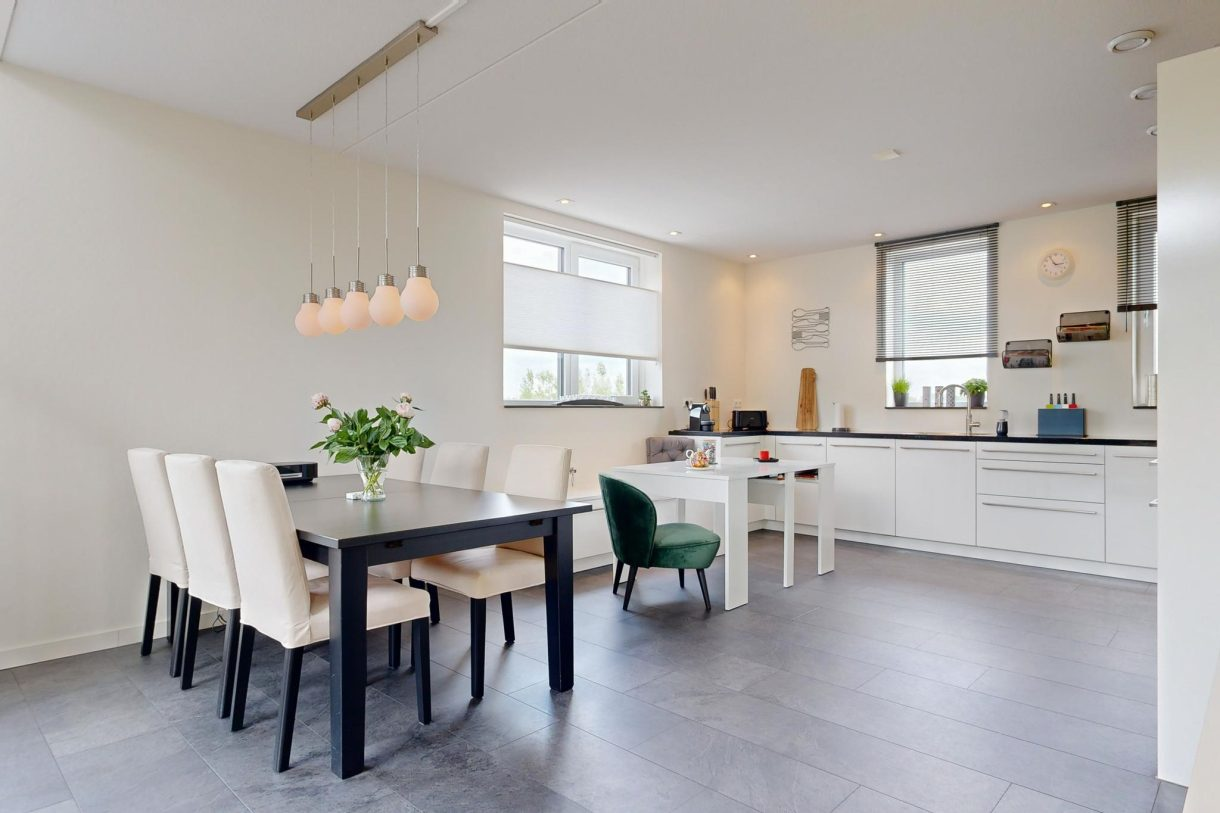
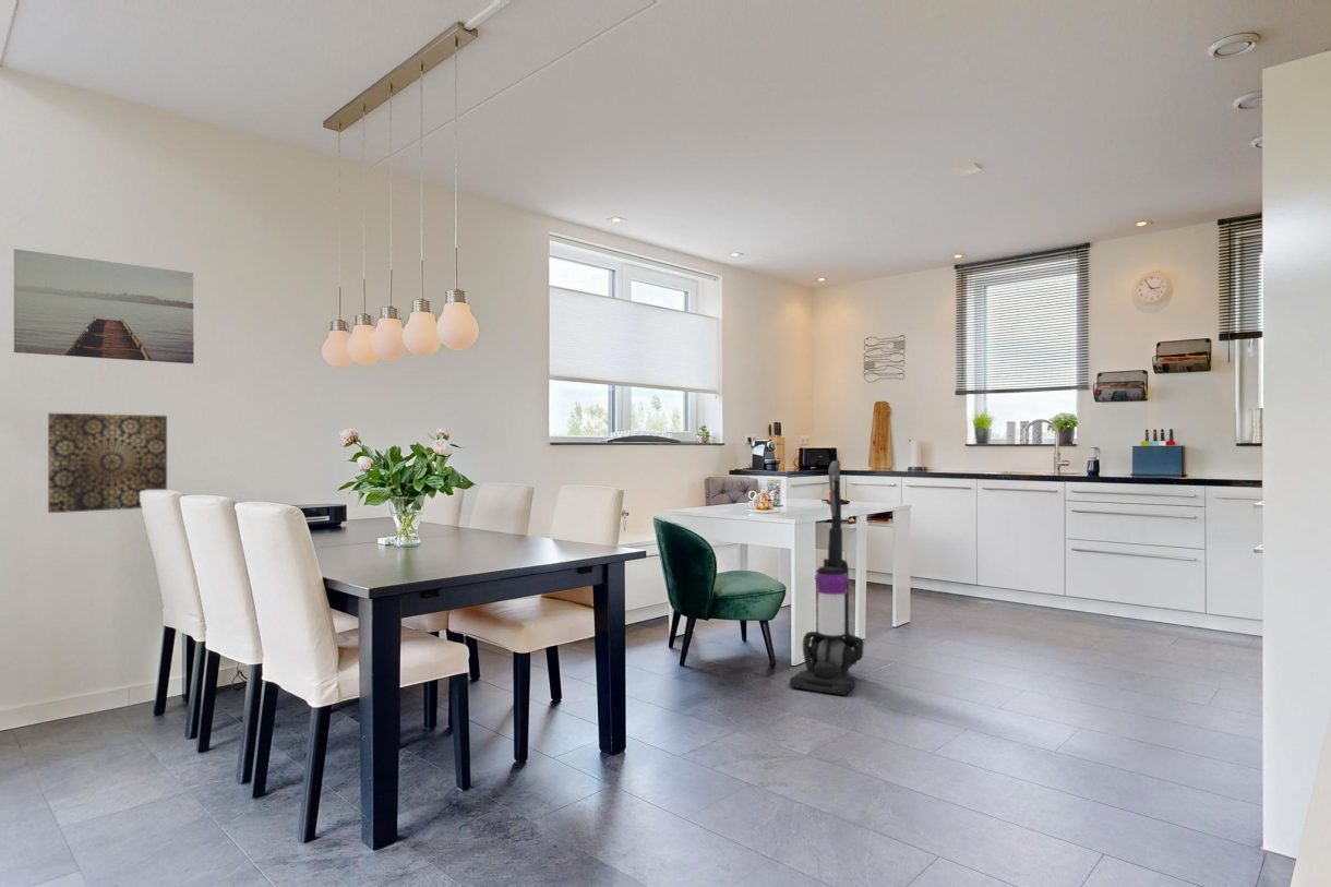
+ wall art (109, 310)
+ wall art (109, 462)
+ vacuum cleaner (829, 570)
